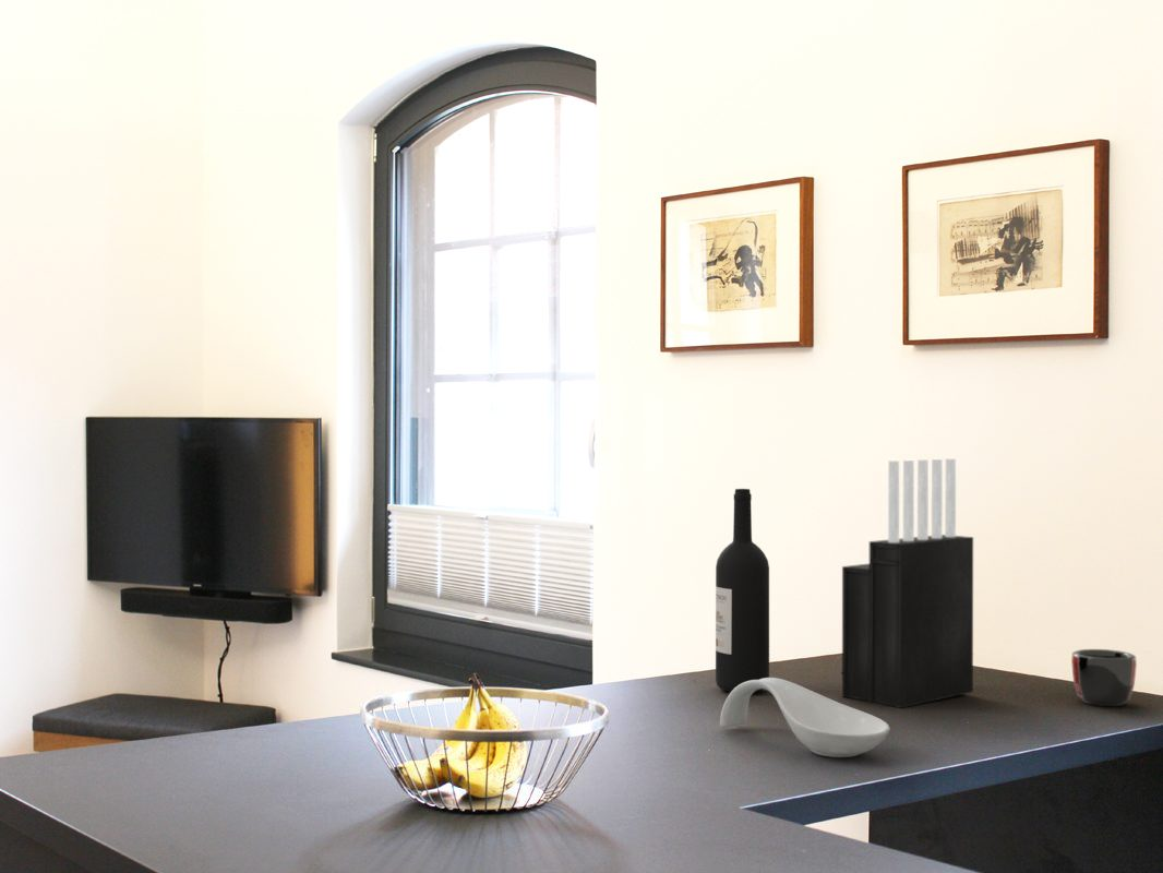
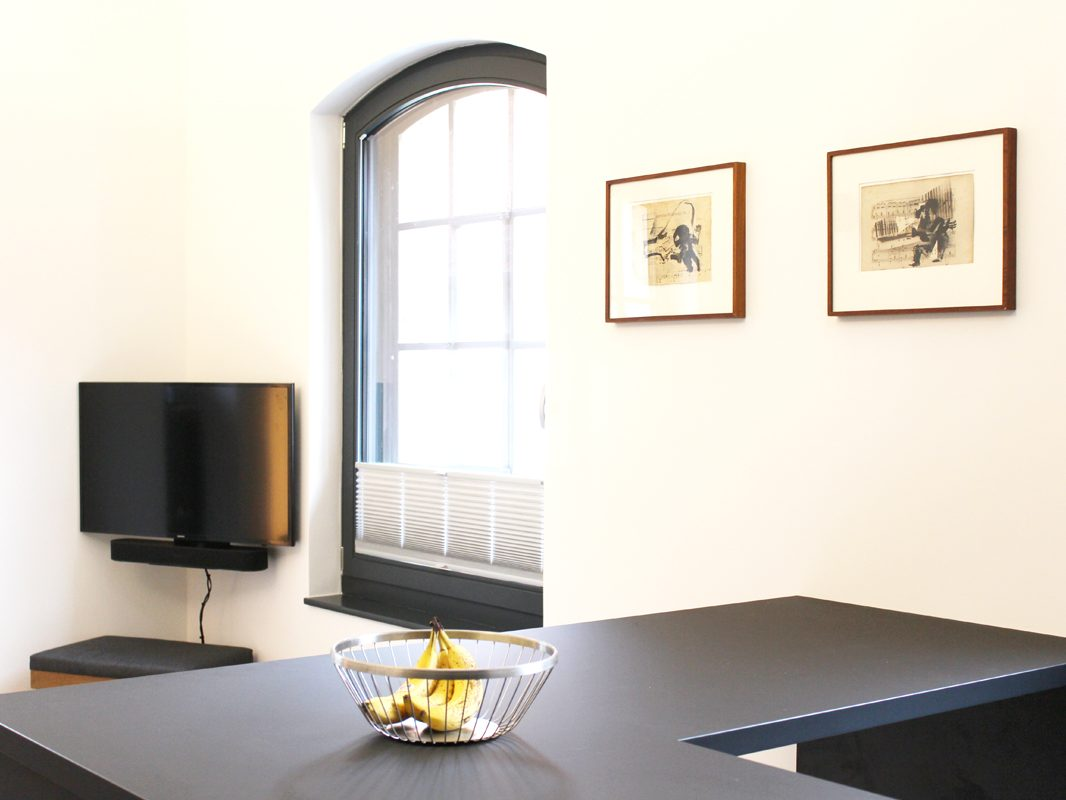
- mug (1102, 675)
- wine bottle (742, 588)
- knife block (901, 576)
- spoon rest (800, 714)
